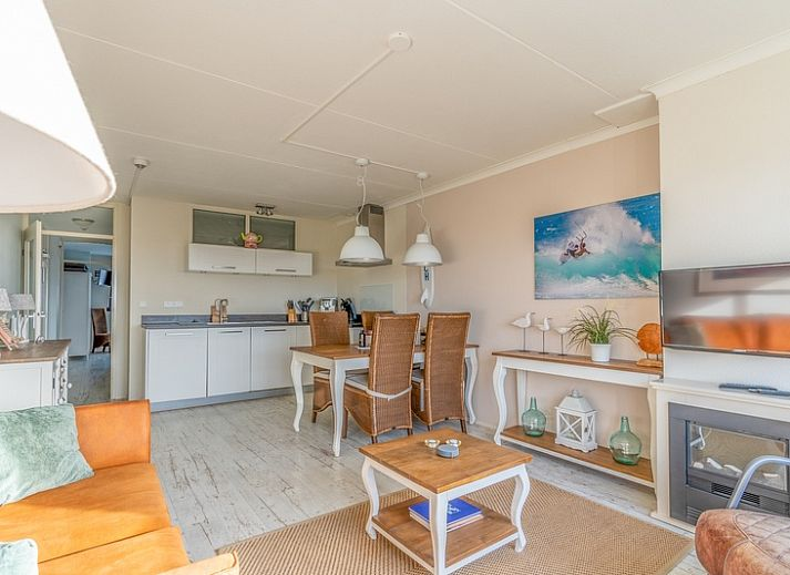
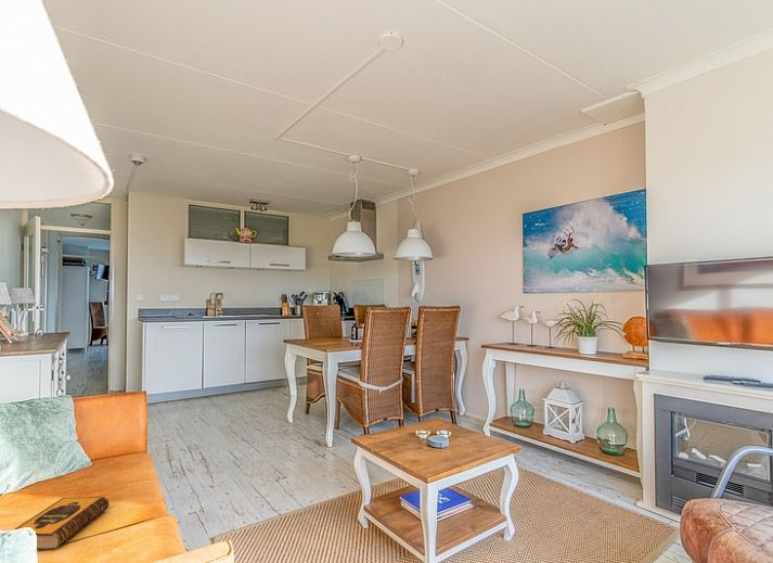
+ hardback book (61, 521)
